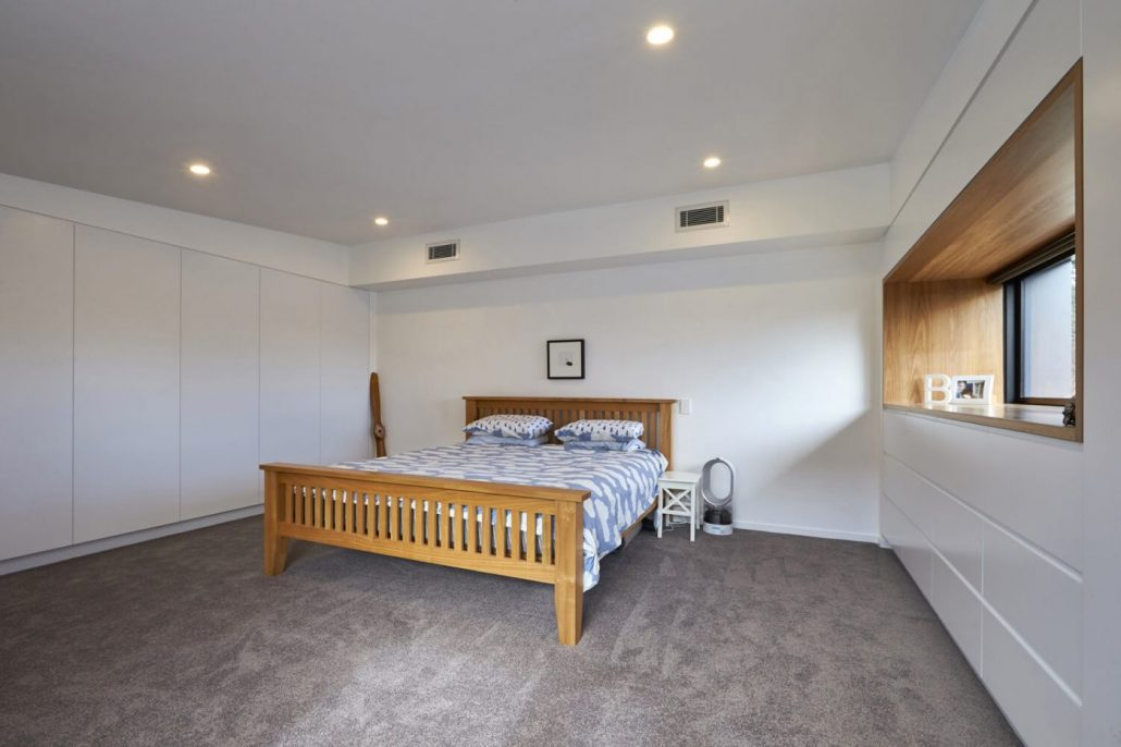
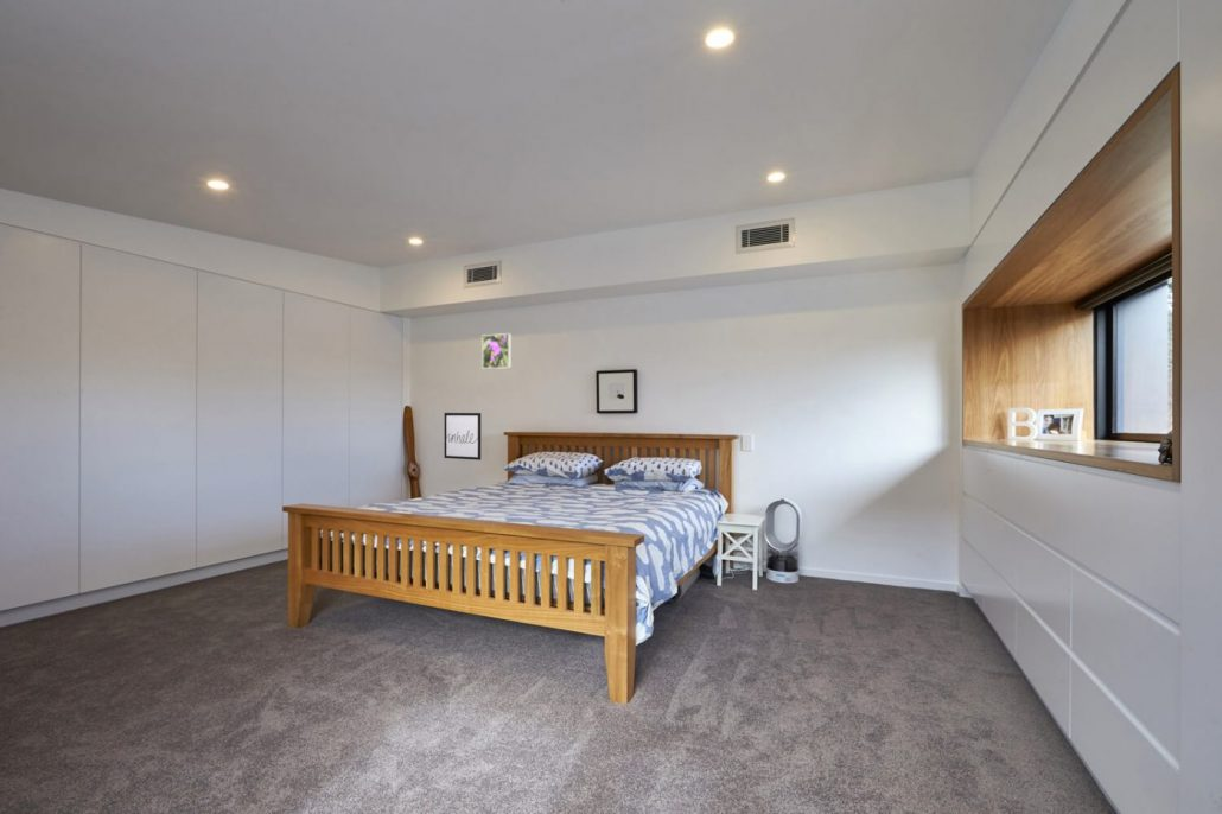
+ wall art (462, 435)
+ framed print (496, 351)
